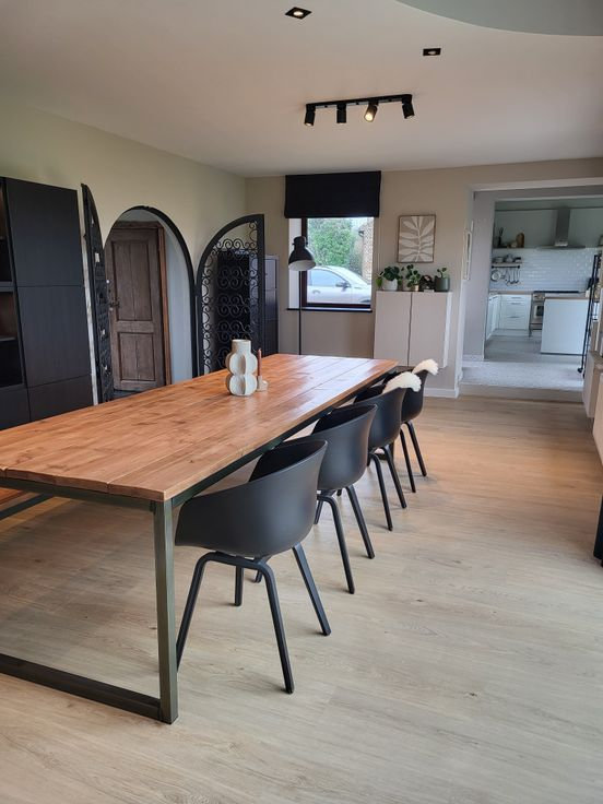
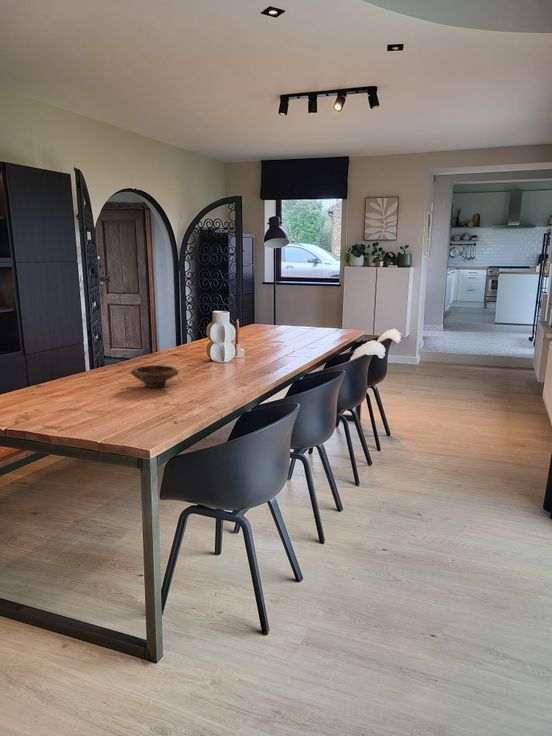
+ bowl (155, 377)
